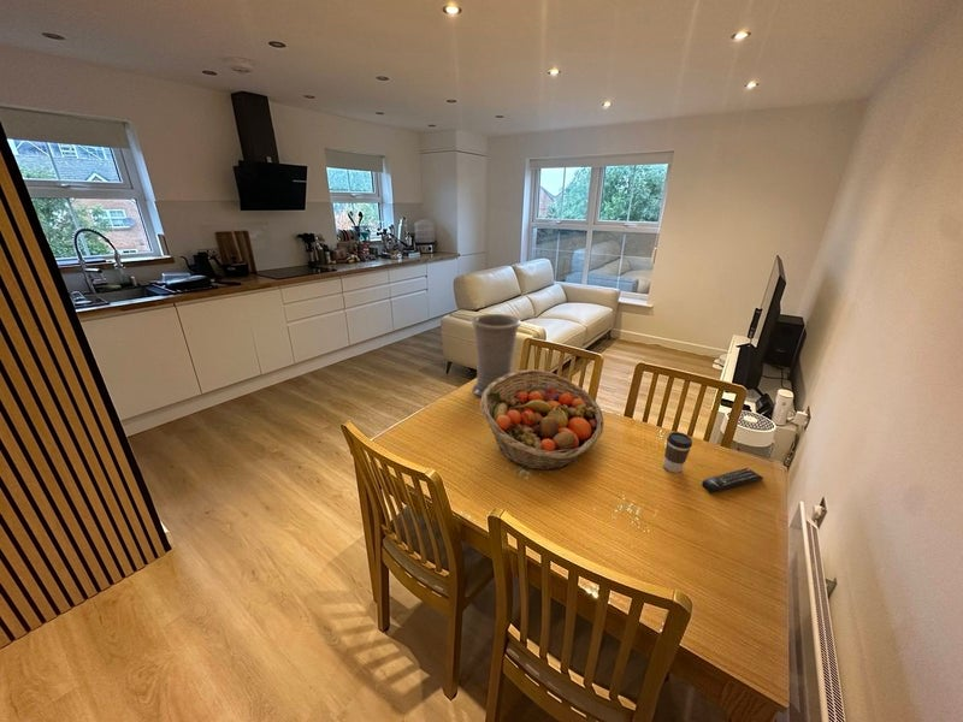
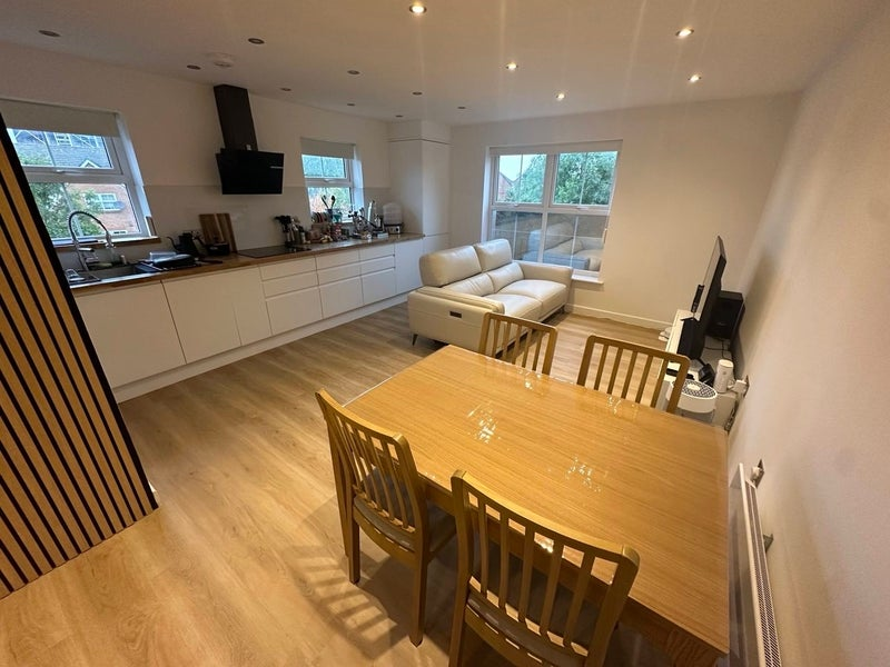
- fruit basket (542, 416)
- remote control (733, 480)
- vase (494, 356)
- coffee cup (675, 452)
